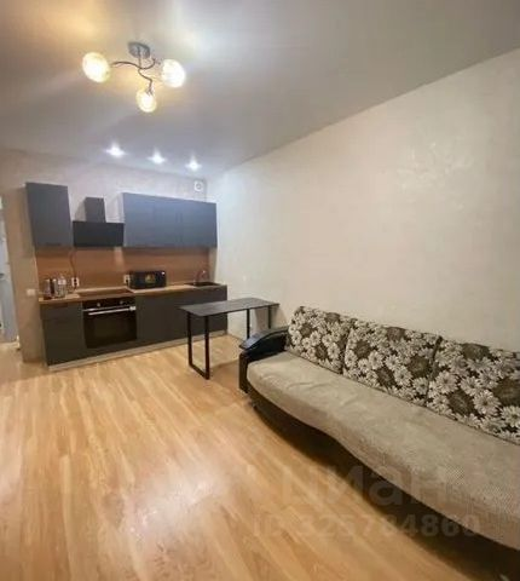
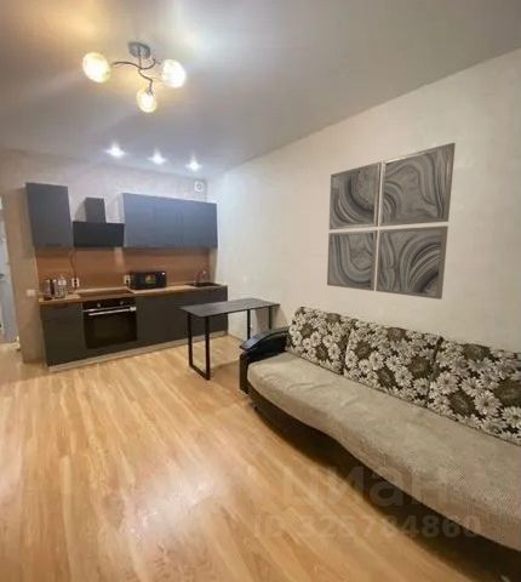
+ wall art (377, 226)
